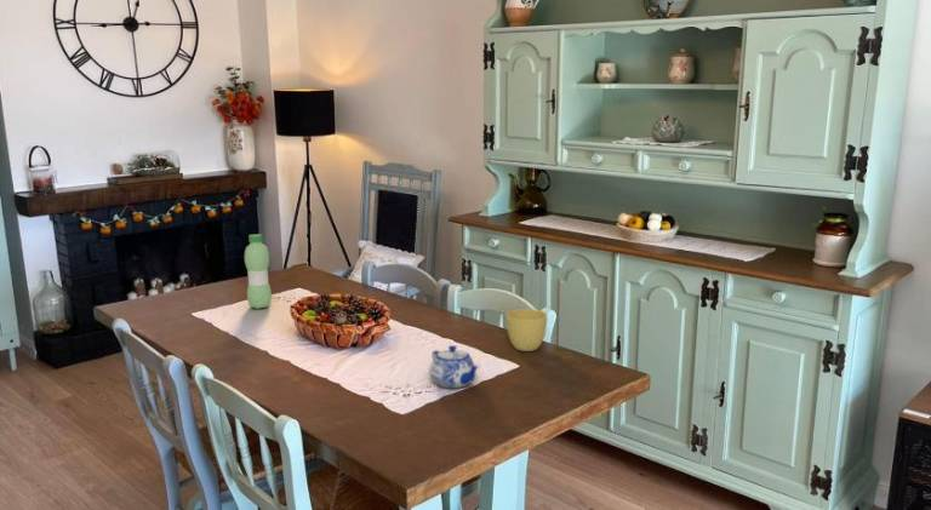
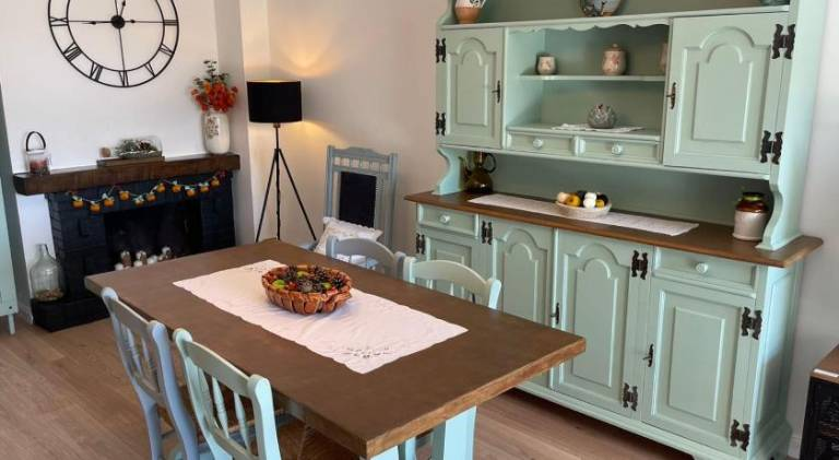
- water bottle (257, 270)
- cup (522, 330)
- teapot (455, 365)
